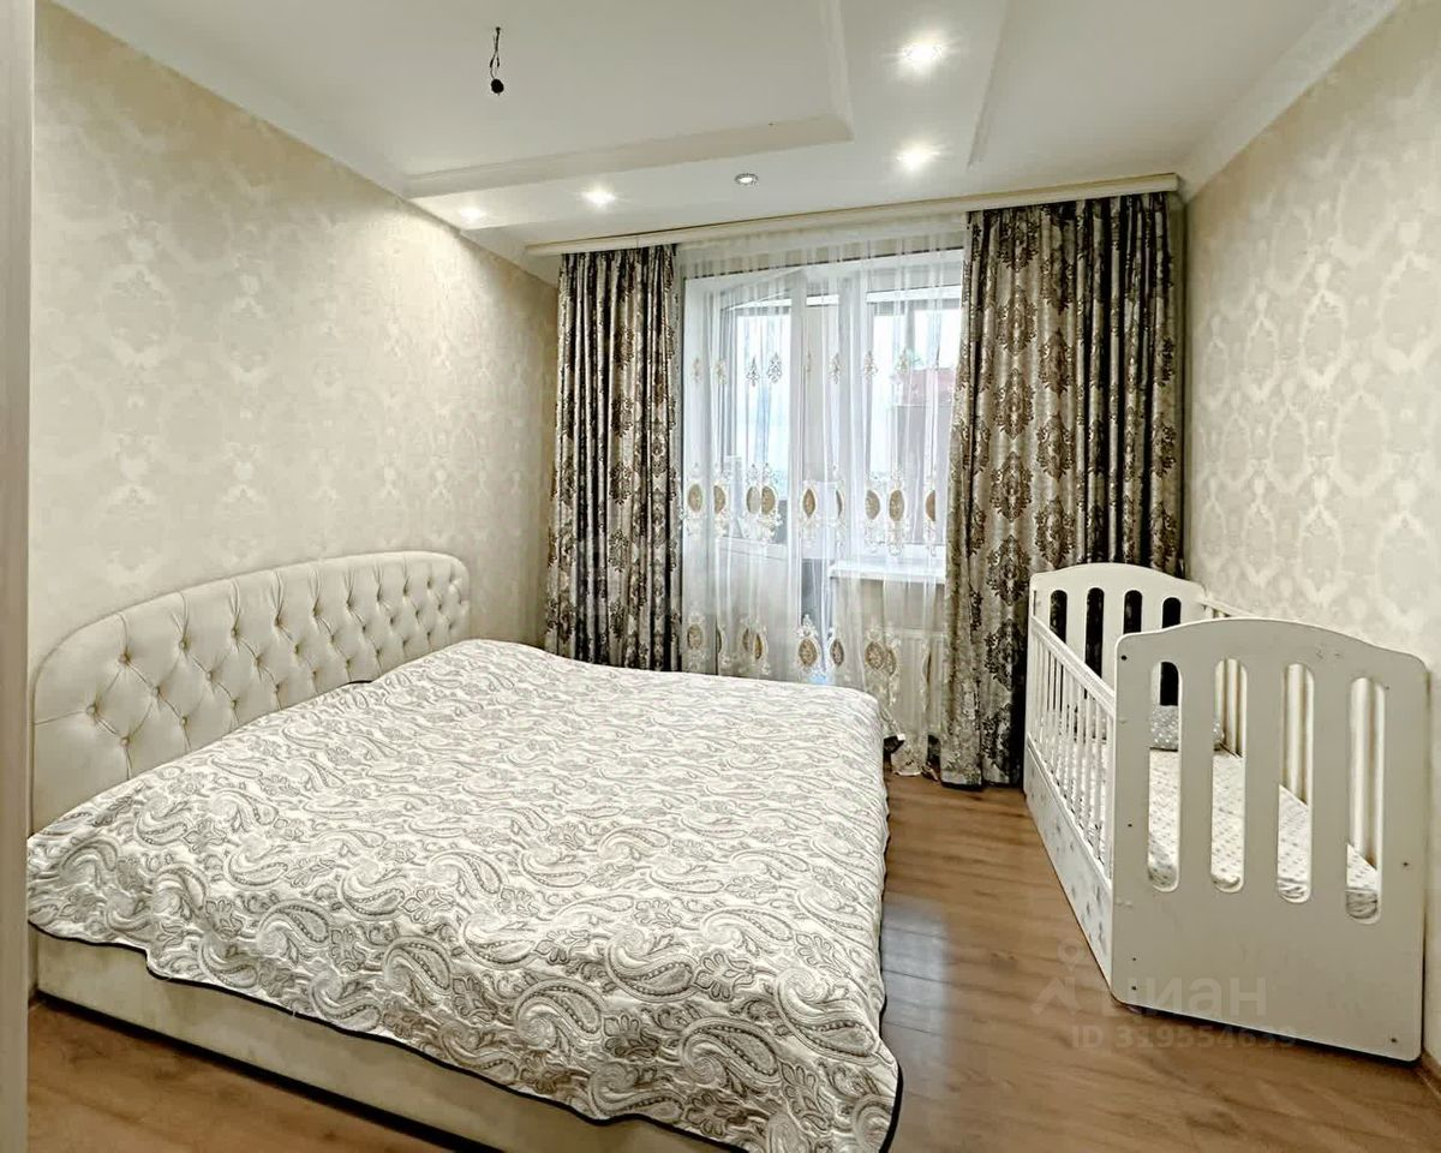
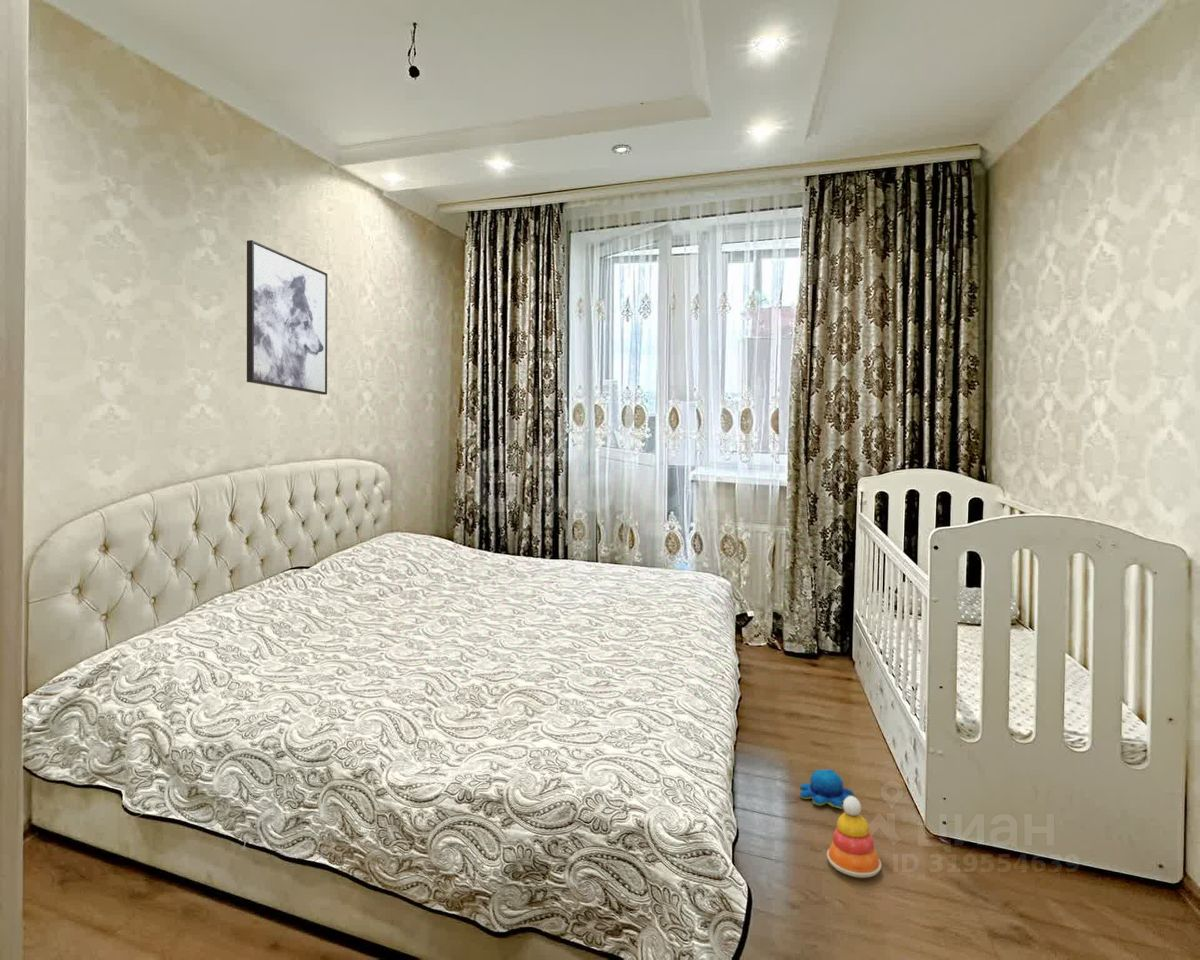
+ stacking toy (854, 831)
+ plush toy (826, 783)
+ wall art (290, 323)
